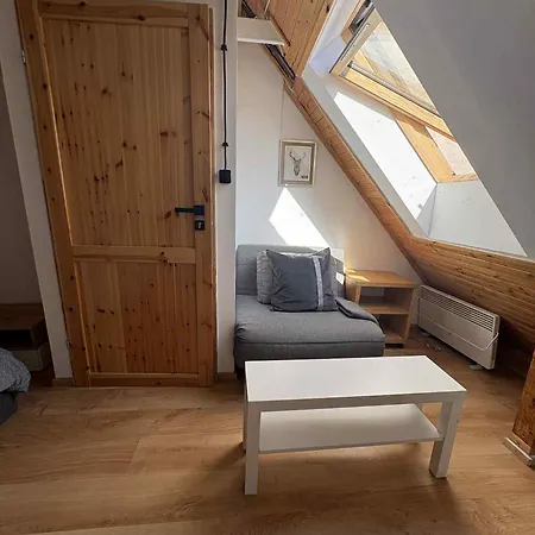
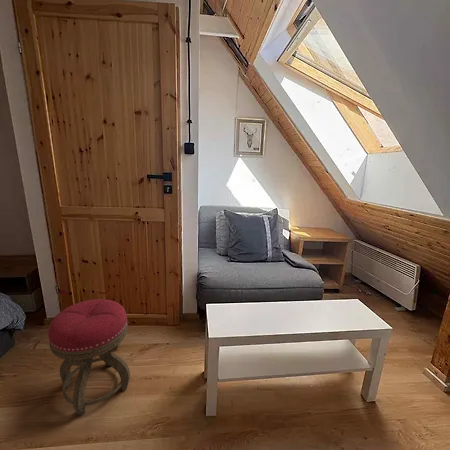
+ stool (92, 351)
